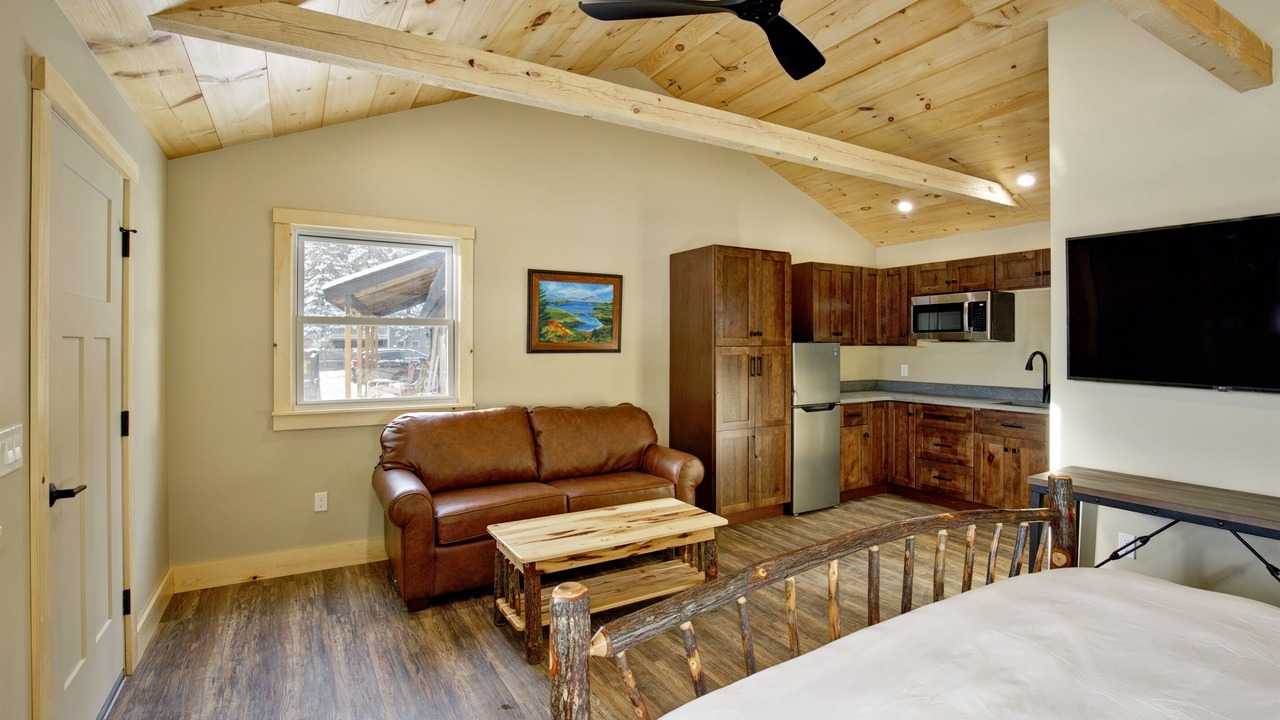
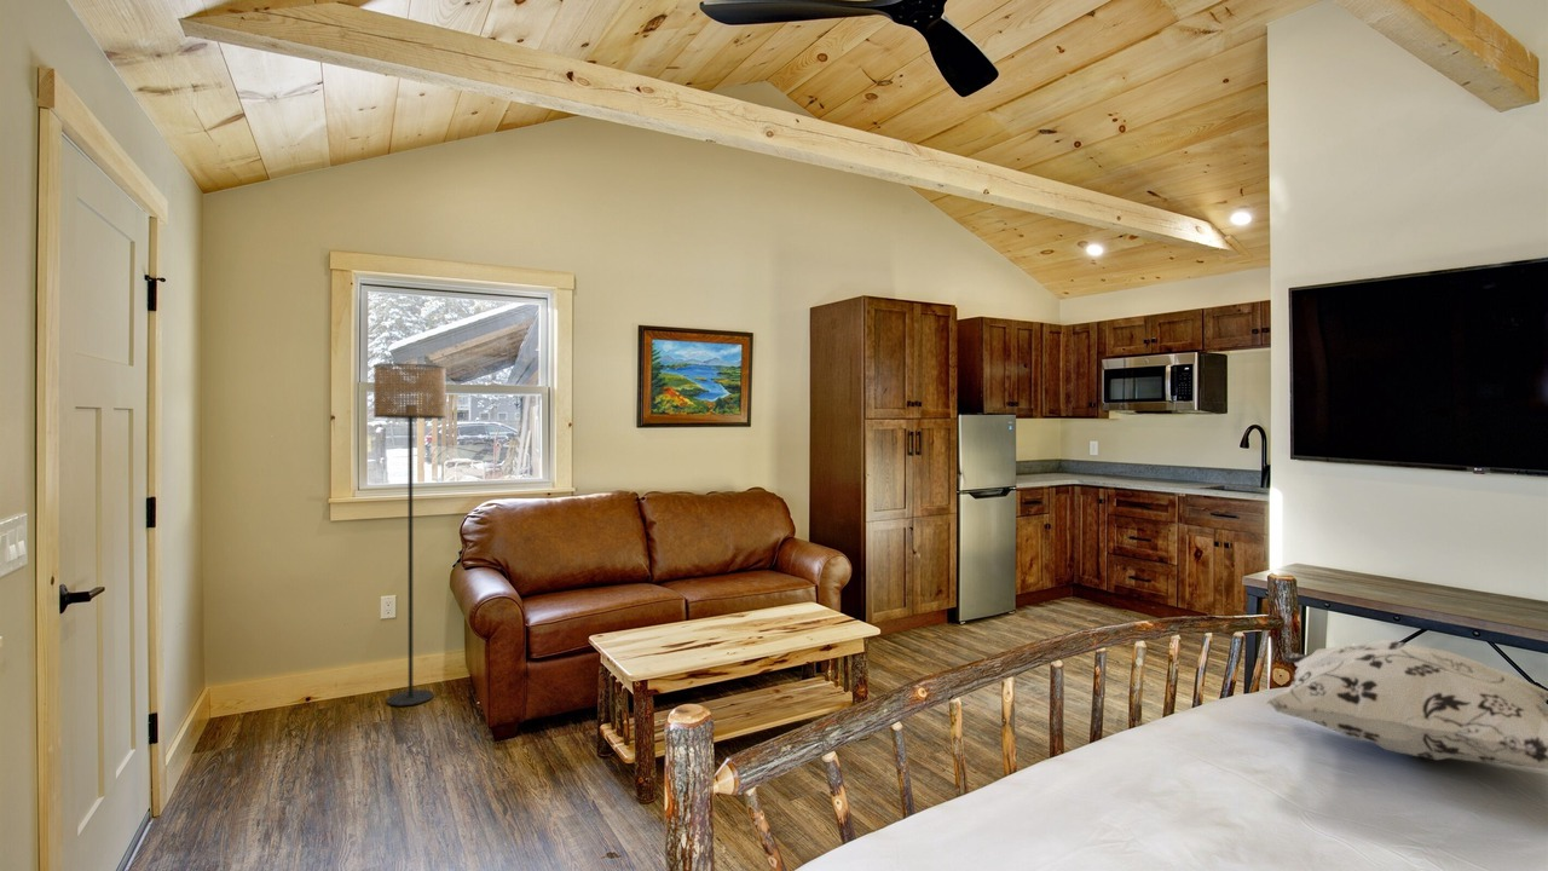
+ floor lamp (410, 532)
+ decorative pillow (1410, 698)
